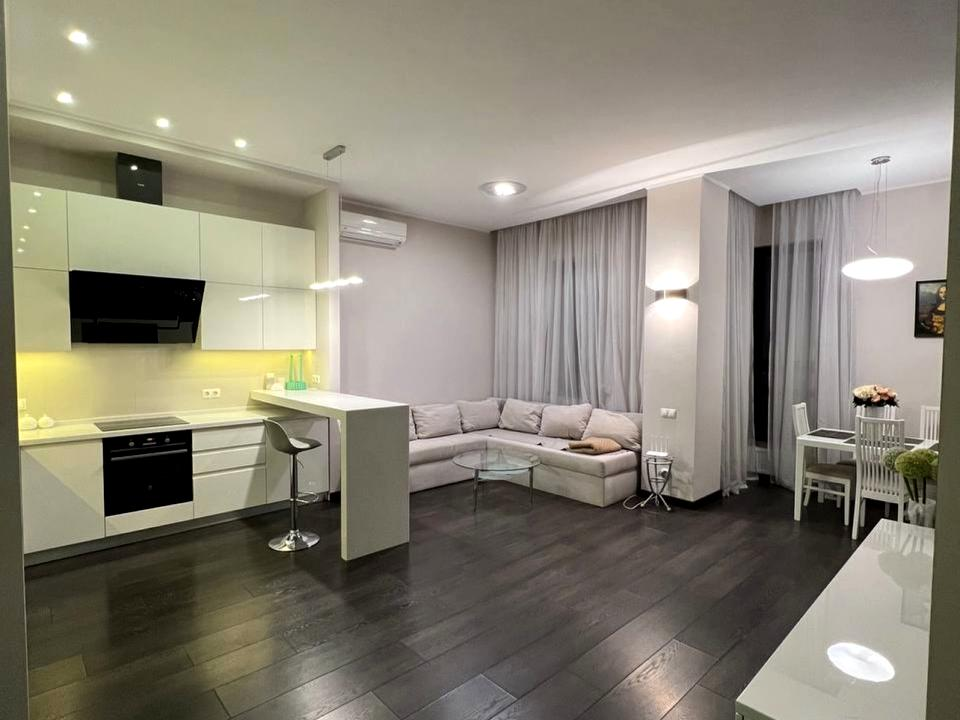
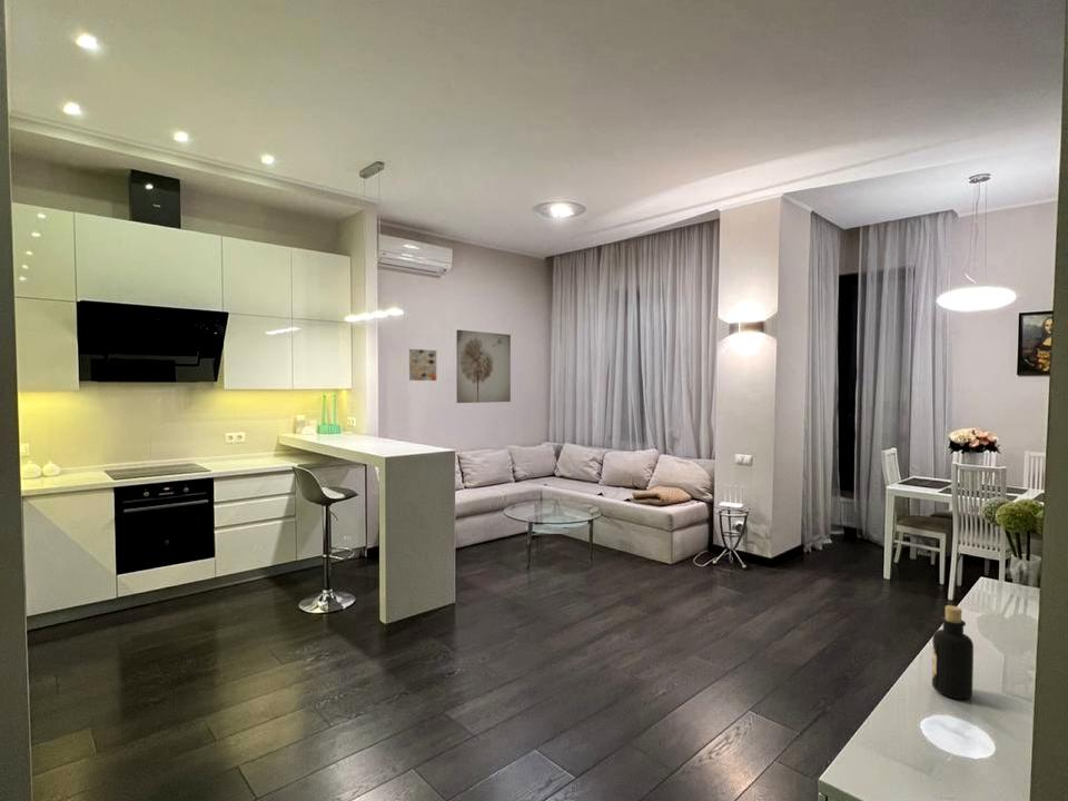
+ bottle (952, 650)
+ wall art (484, 367)
+ wall art (423, 365)
